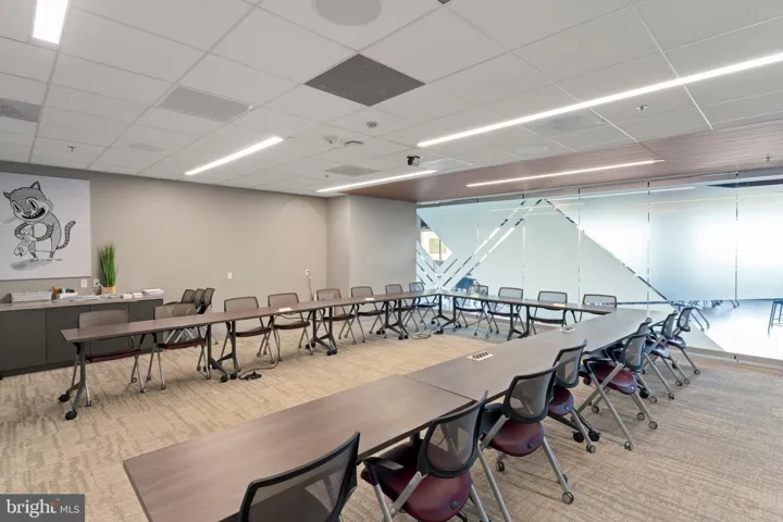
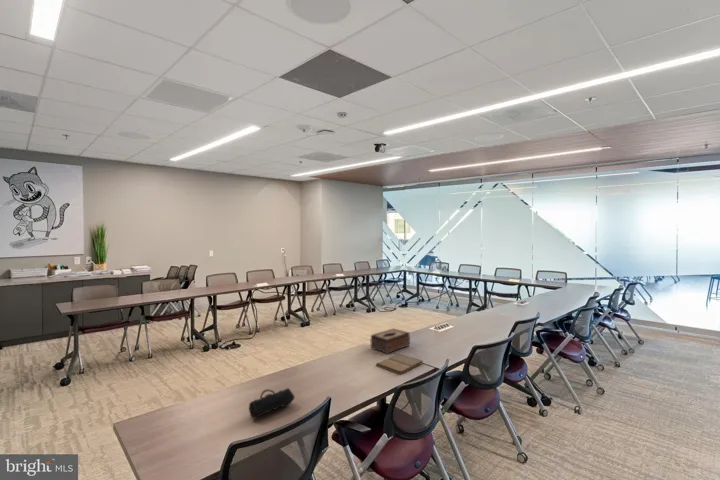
+ pencil case (272, 402)
+ tissue box (390, 340)
+ book (399, 362)
